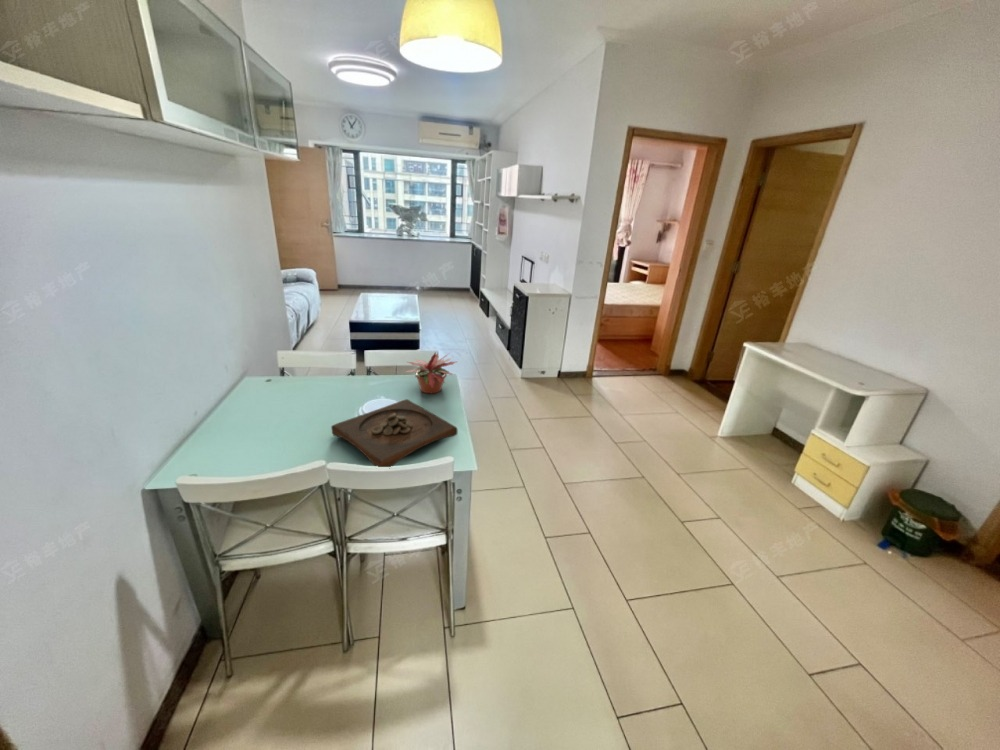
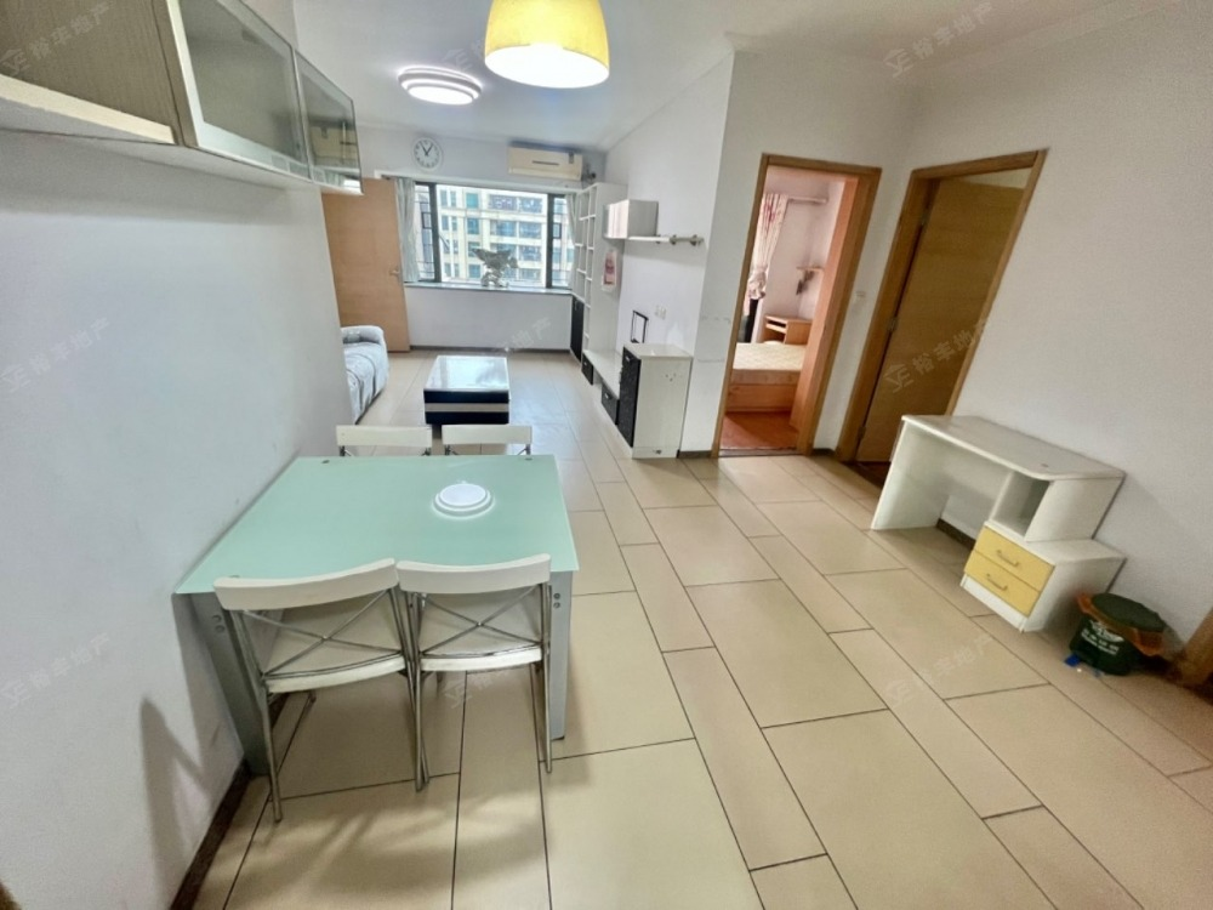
- potted plant (431, 368)
- wooden tray (396, 424)
